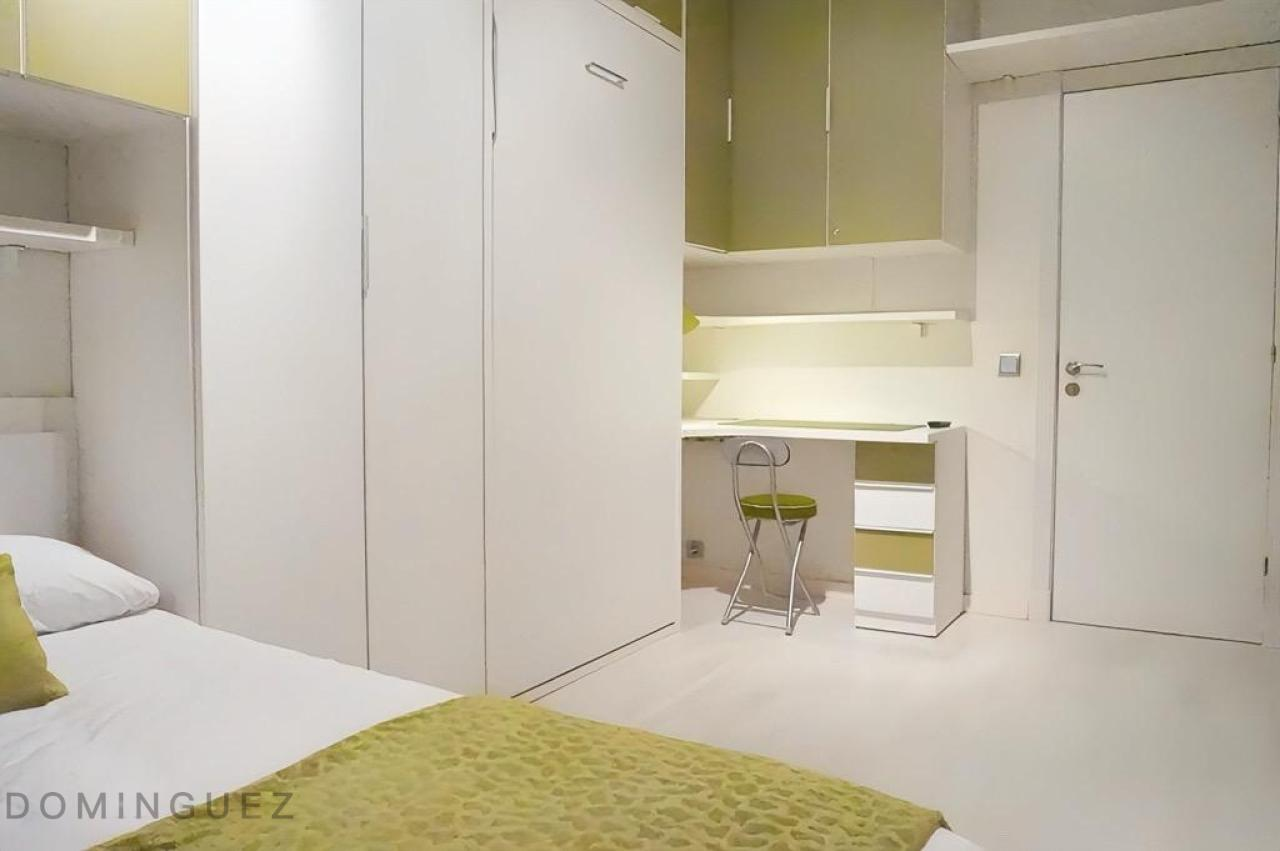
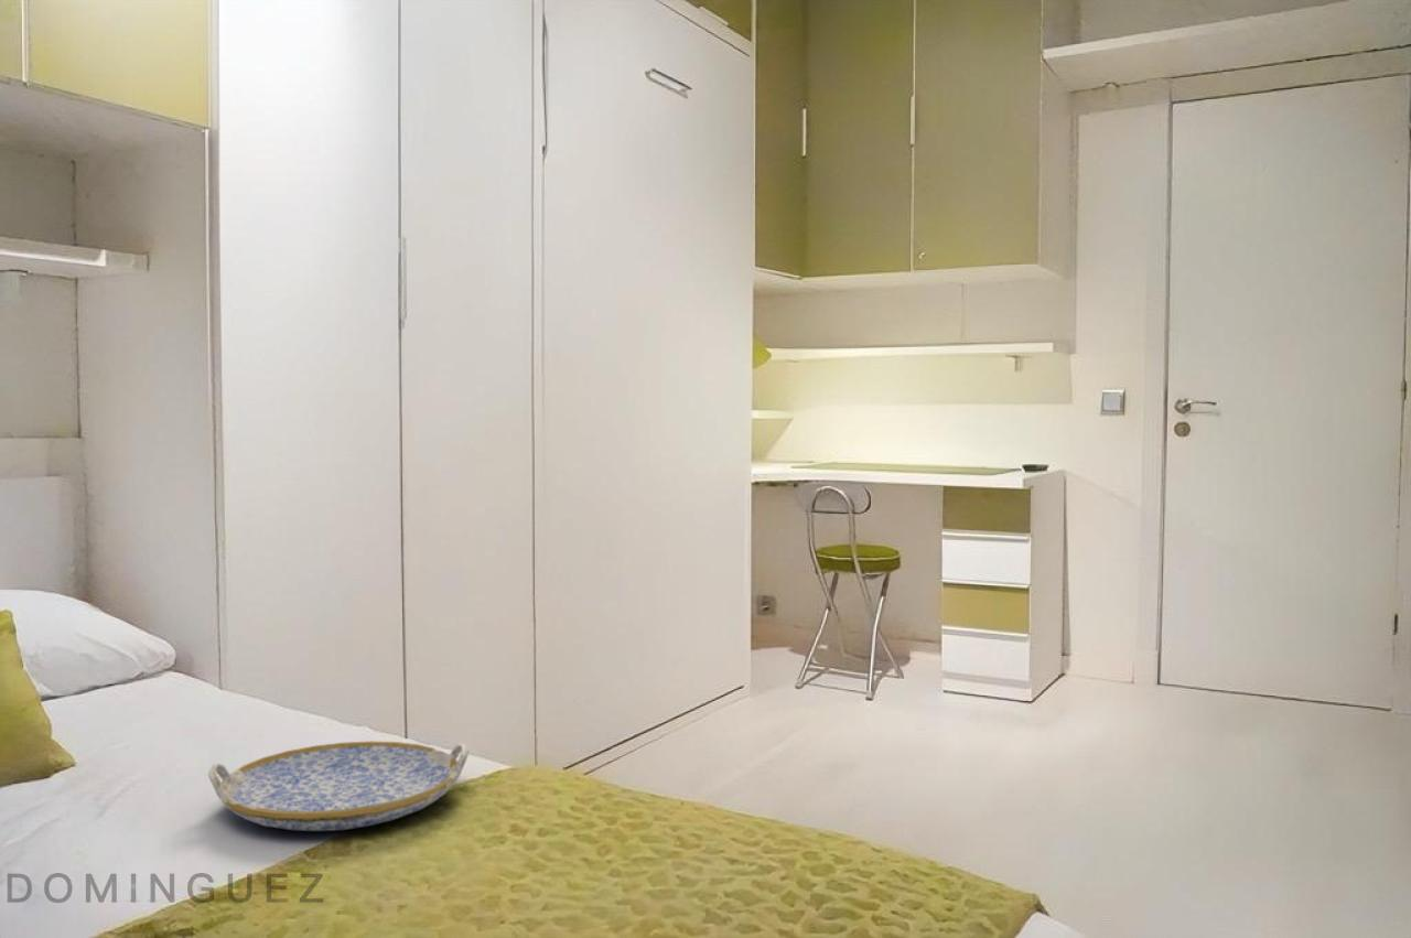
+ serving tray (343, 778)
